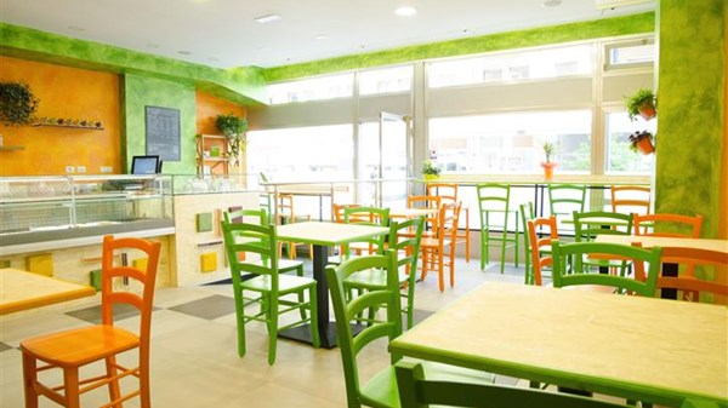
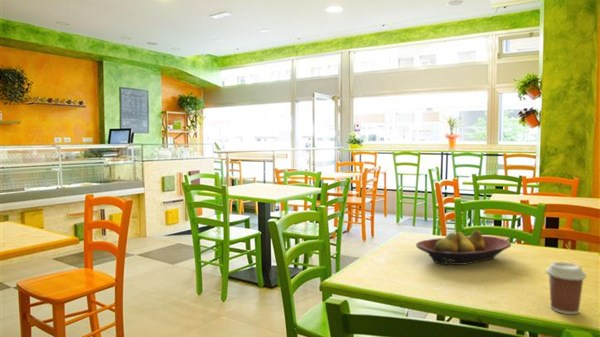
+ fruit bowl (463, 245)
+ coffee cup (565, 287)
